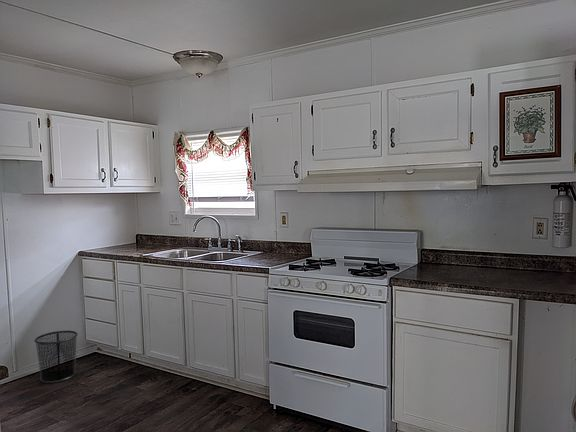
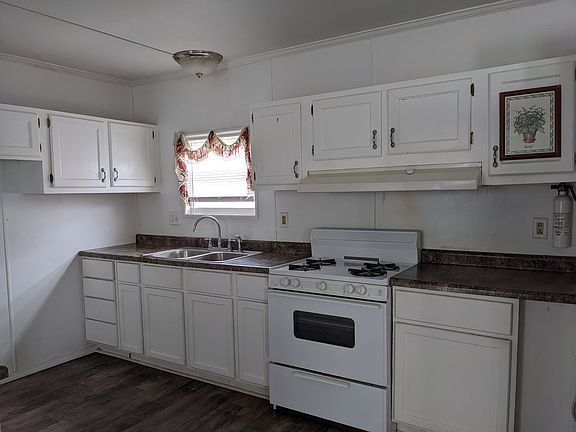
- trash can (57, 356)
